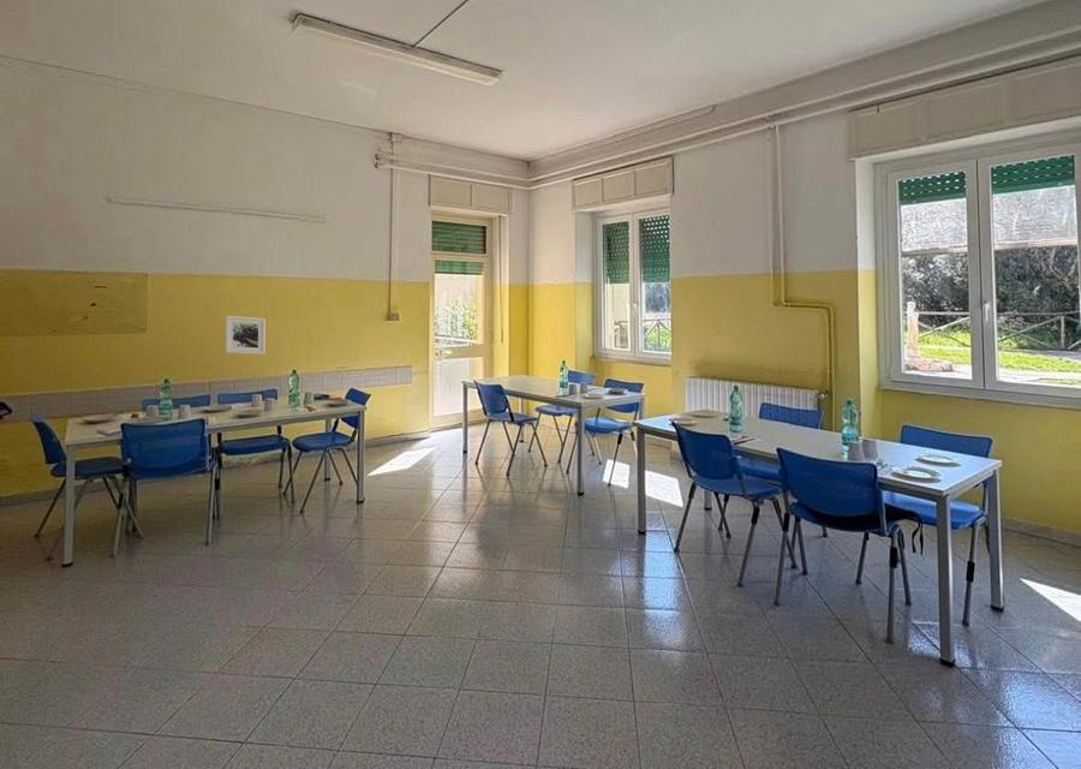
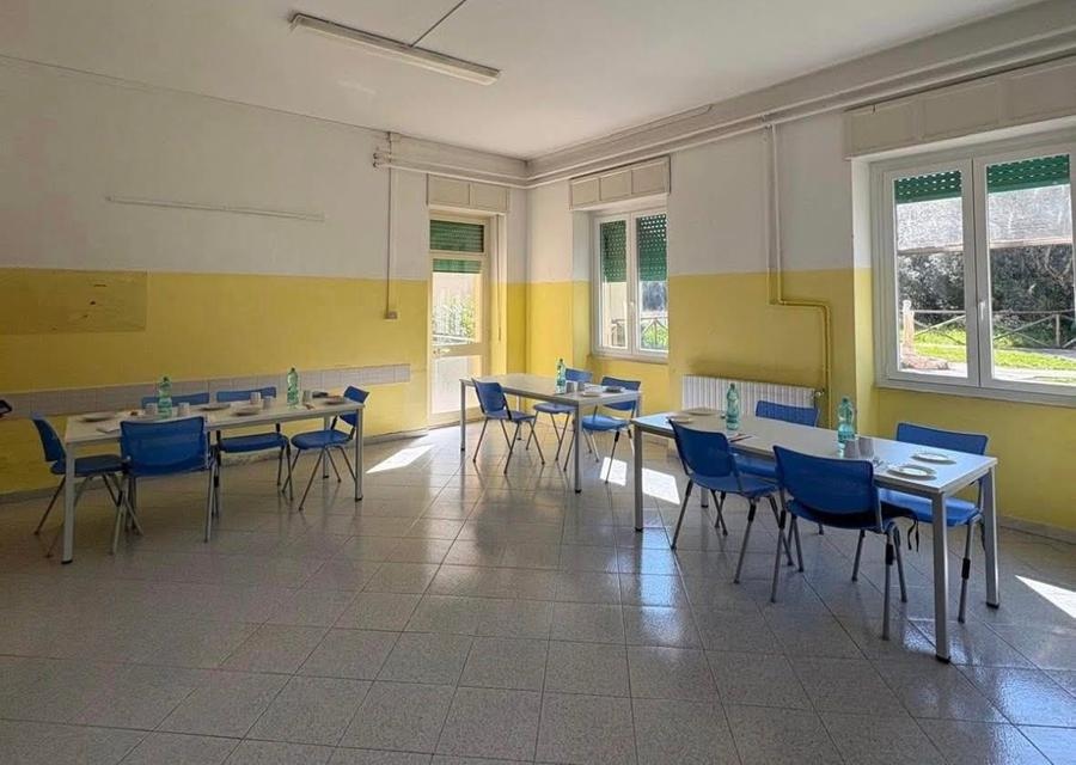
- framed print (245, 335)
